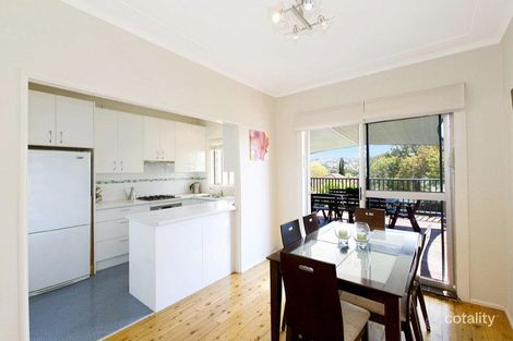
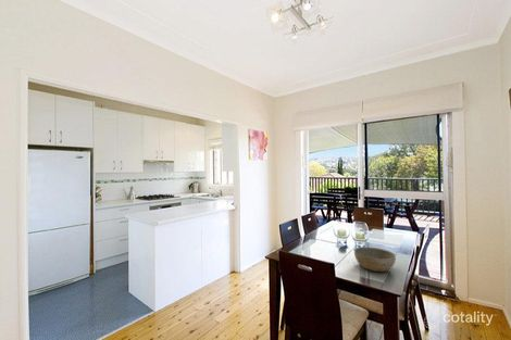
+ bowl (374, 259)
